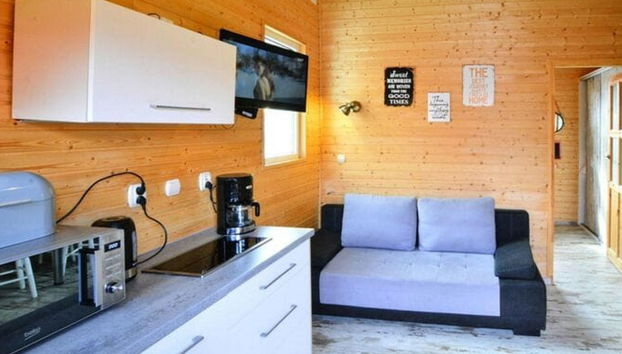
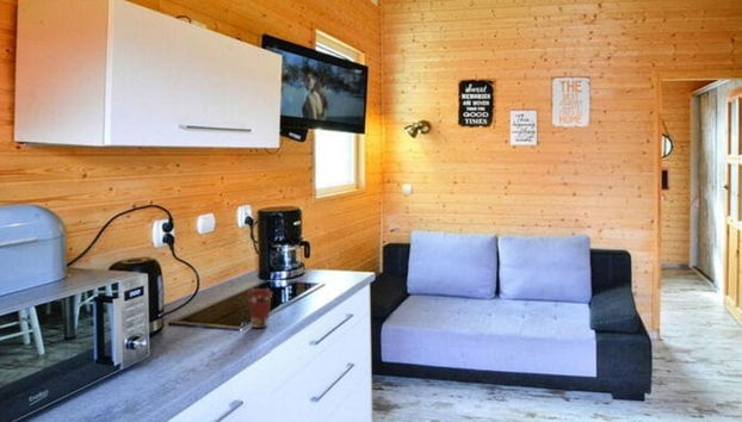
+ coffee cup (259, 308)
